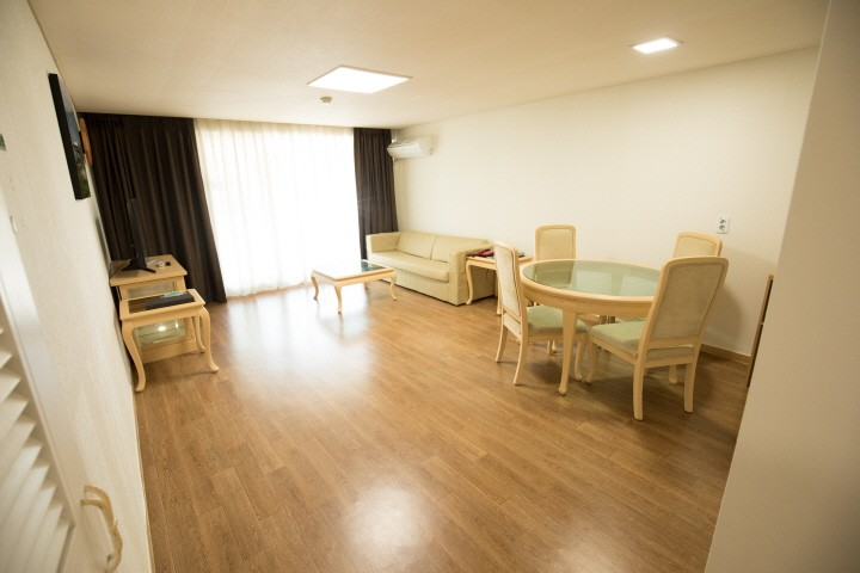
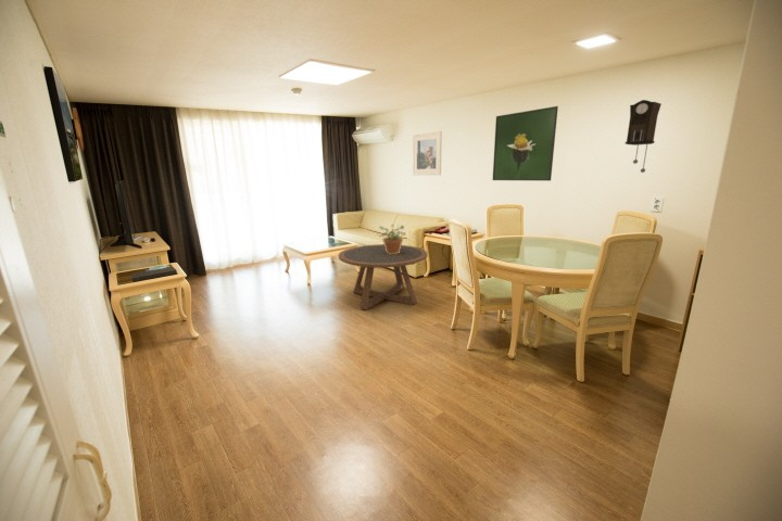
+ potted plant (391, 239)
+ pendulum clock (640, 137)
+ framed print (426, 154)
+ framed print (521, 147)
+ coffee table (383, 267)
